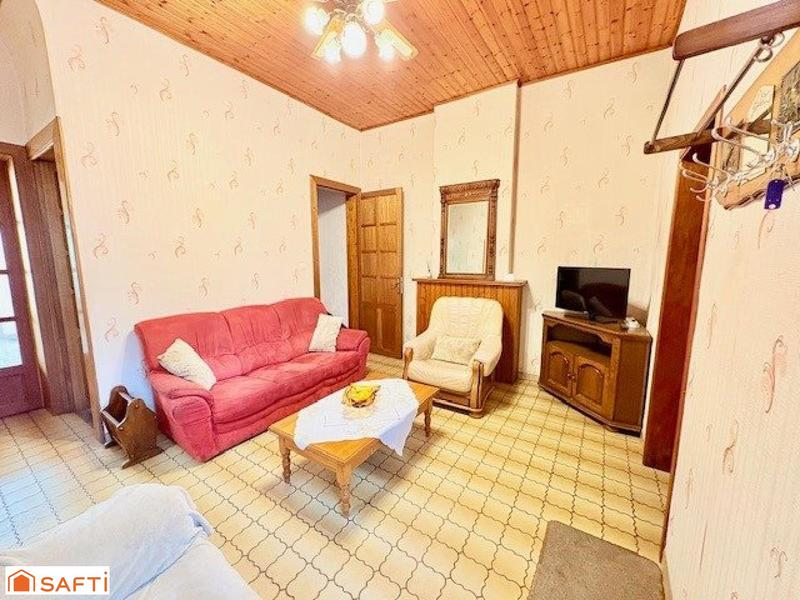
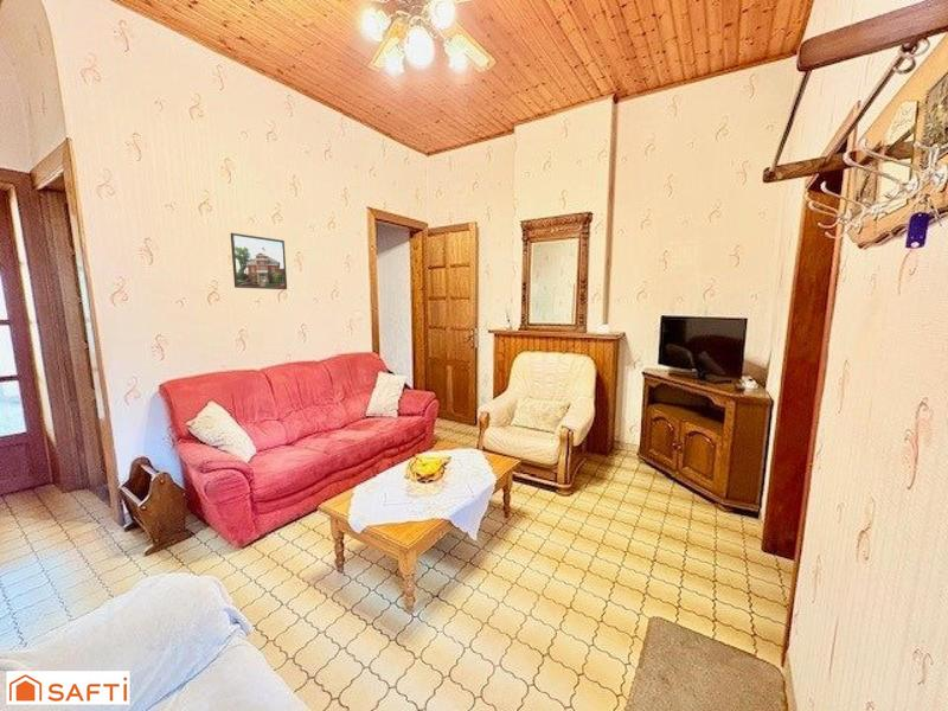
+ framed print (260, 262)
